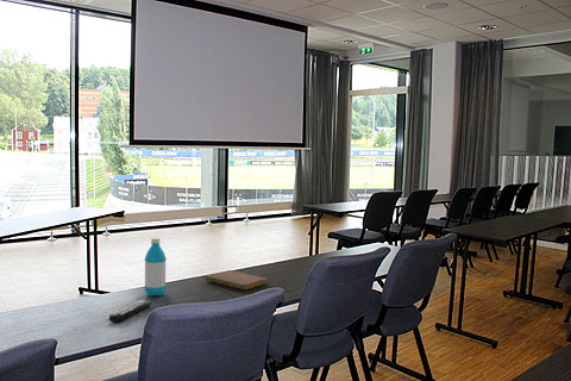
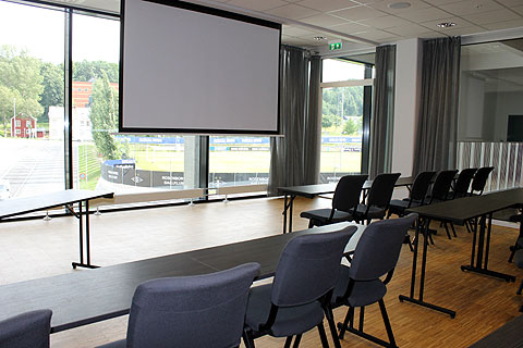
- water bottle (155, 266)
- notebook (236, 279)
- remote control (131, 310)
